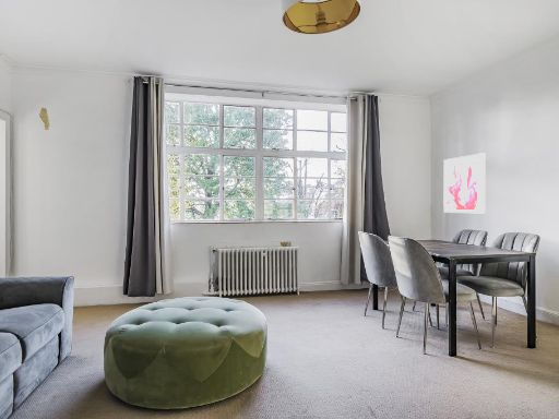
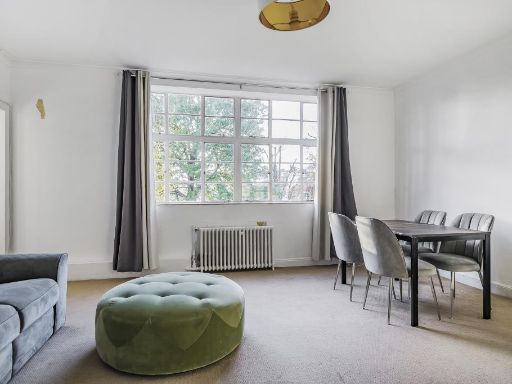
- wall art (463, 184)
